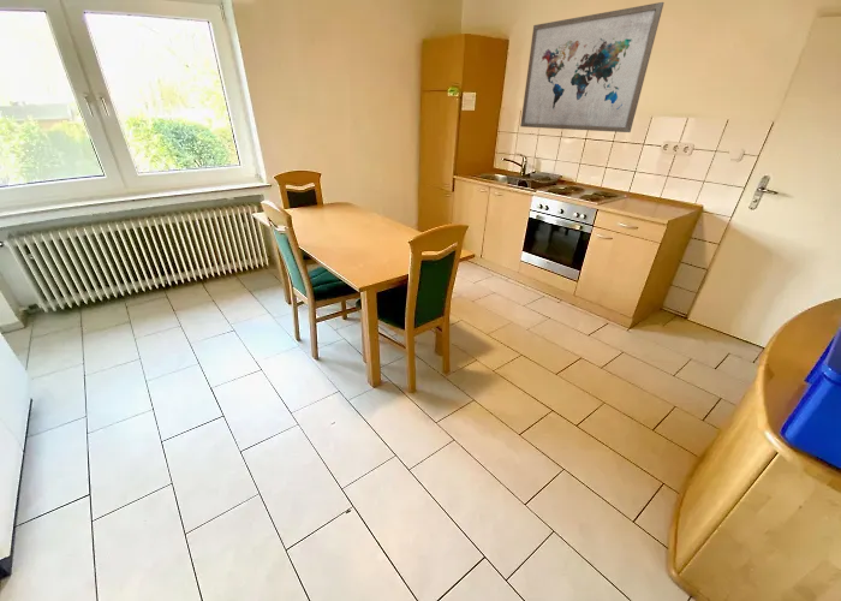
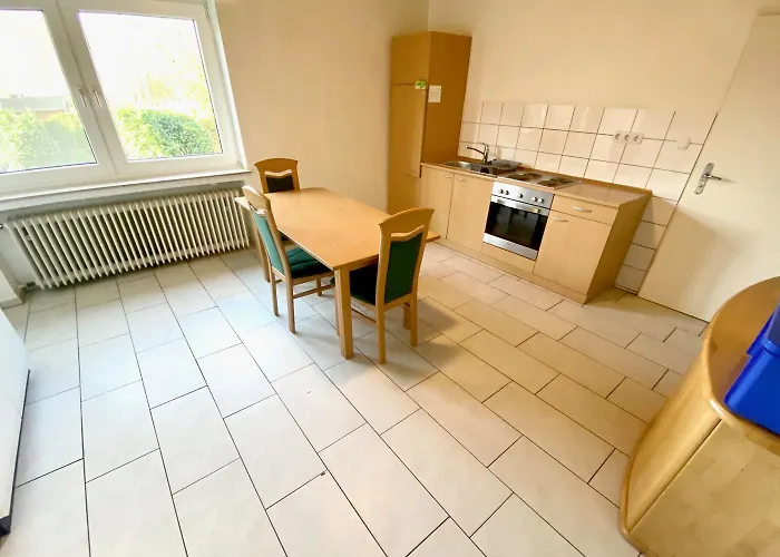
- wall art (579, 76)
